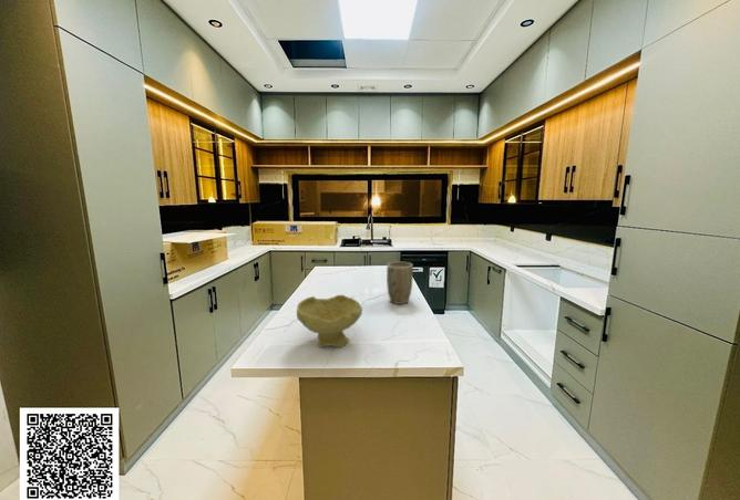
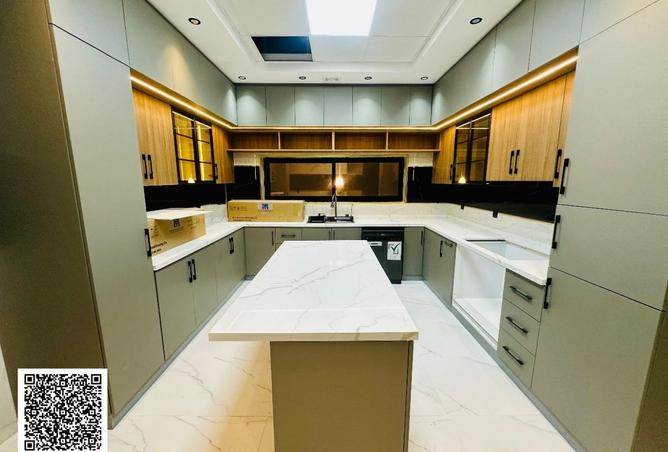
- plant pot (399, 282)
- bowl (330, 322)
